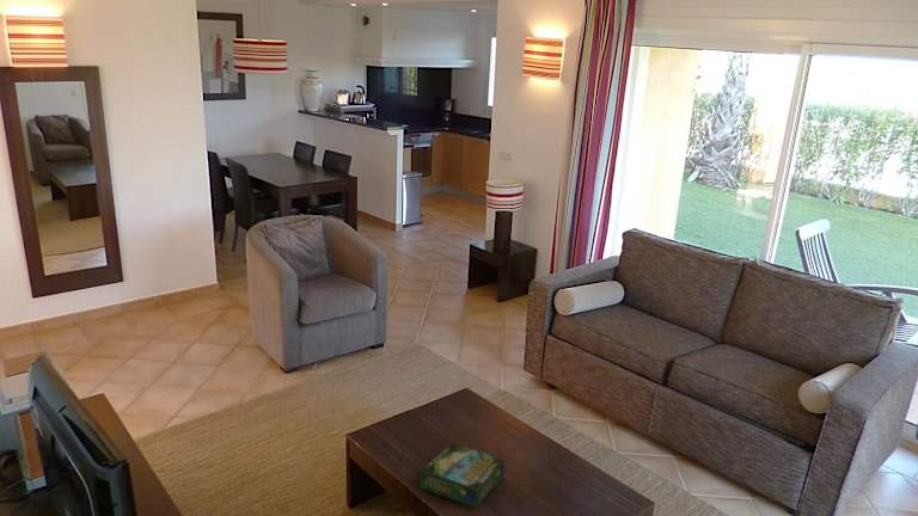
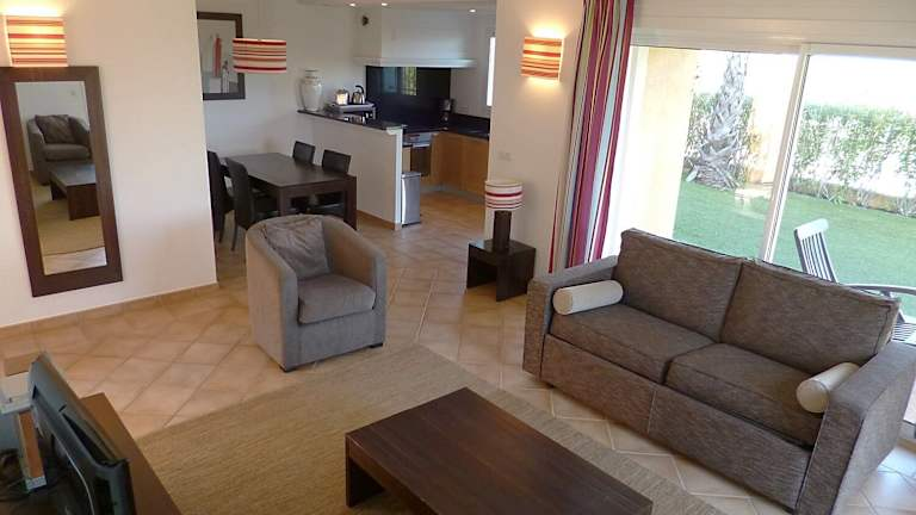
- board game (461, 473)
